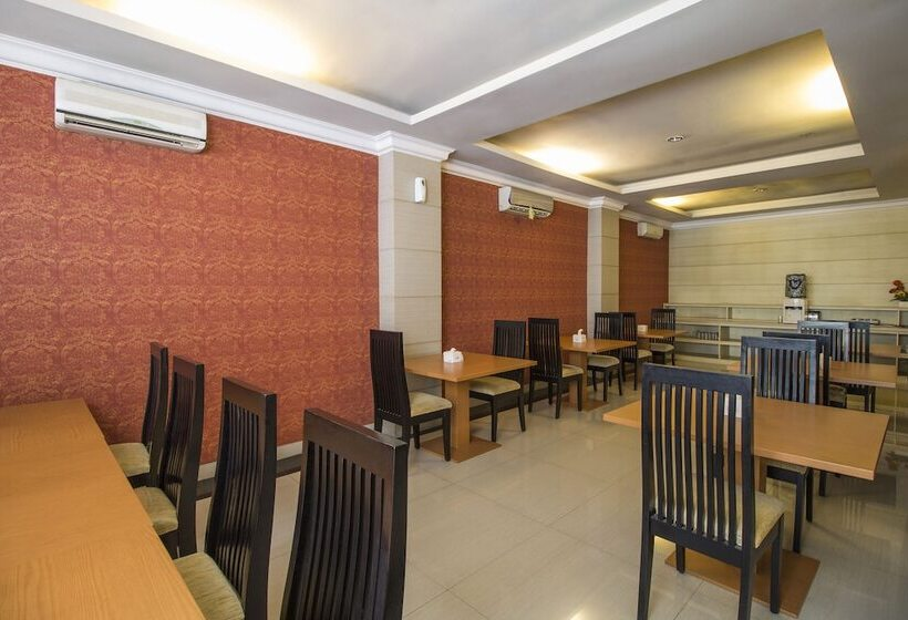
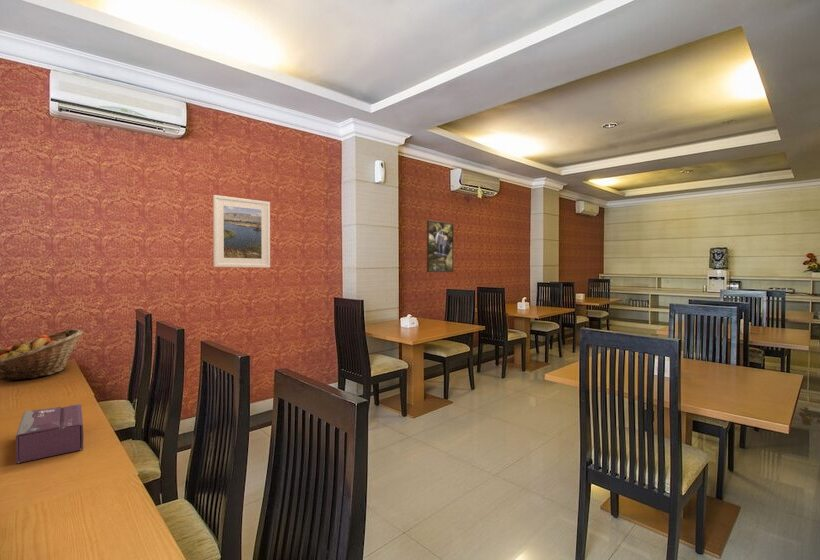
+ tissue box (52, 429)
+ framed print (440, 247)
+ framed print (242, 233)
+ fruit basket (36, 352)
